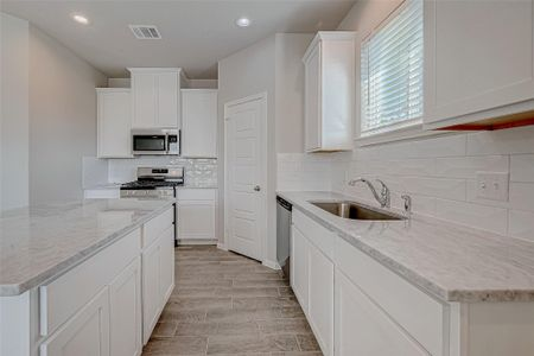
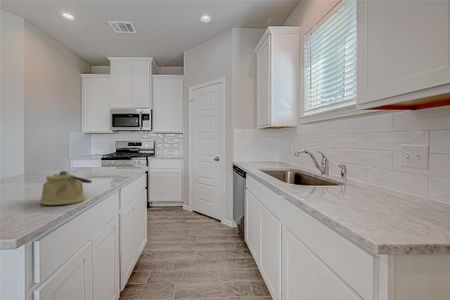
+ kettle (61, 185)
